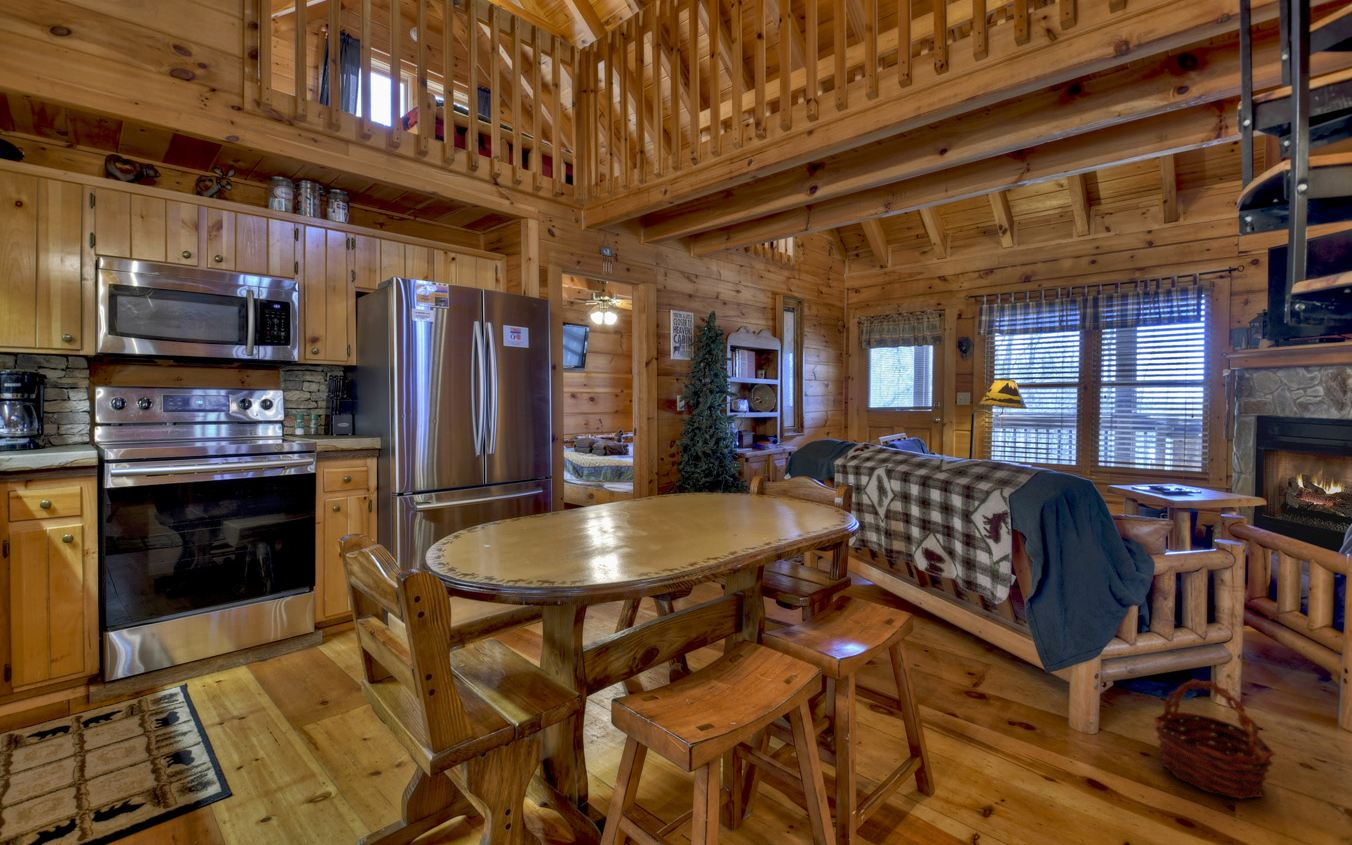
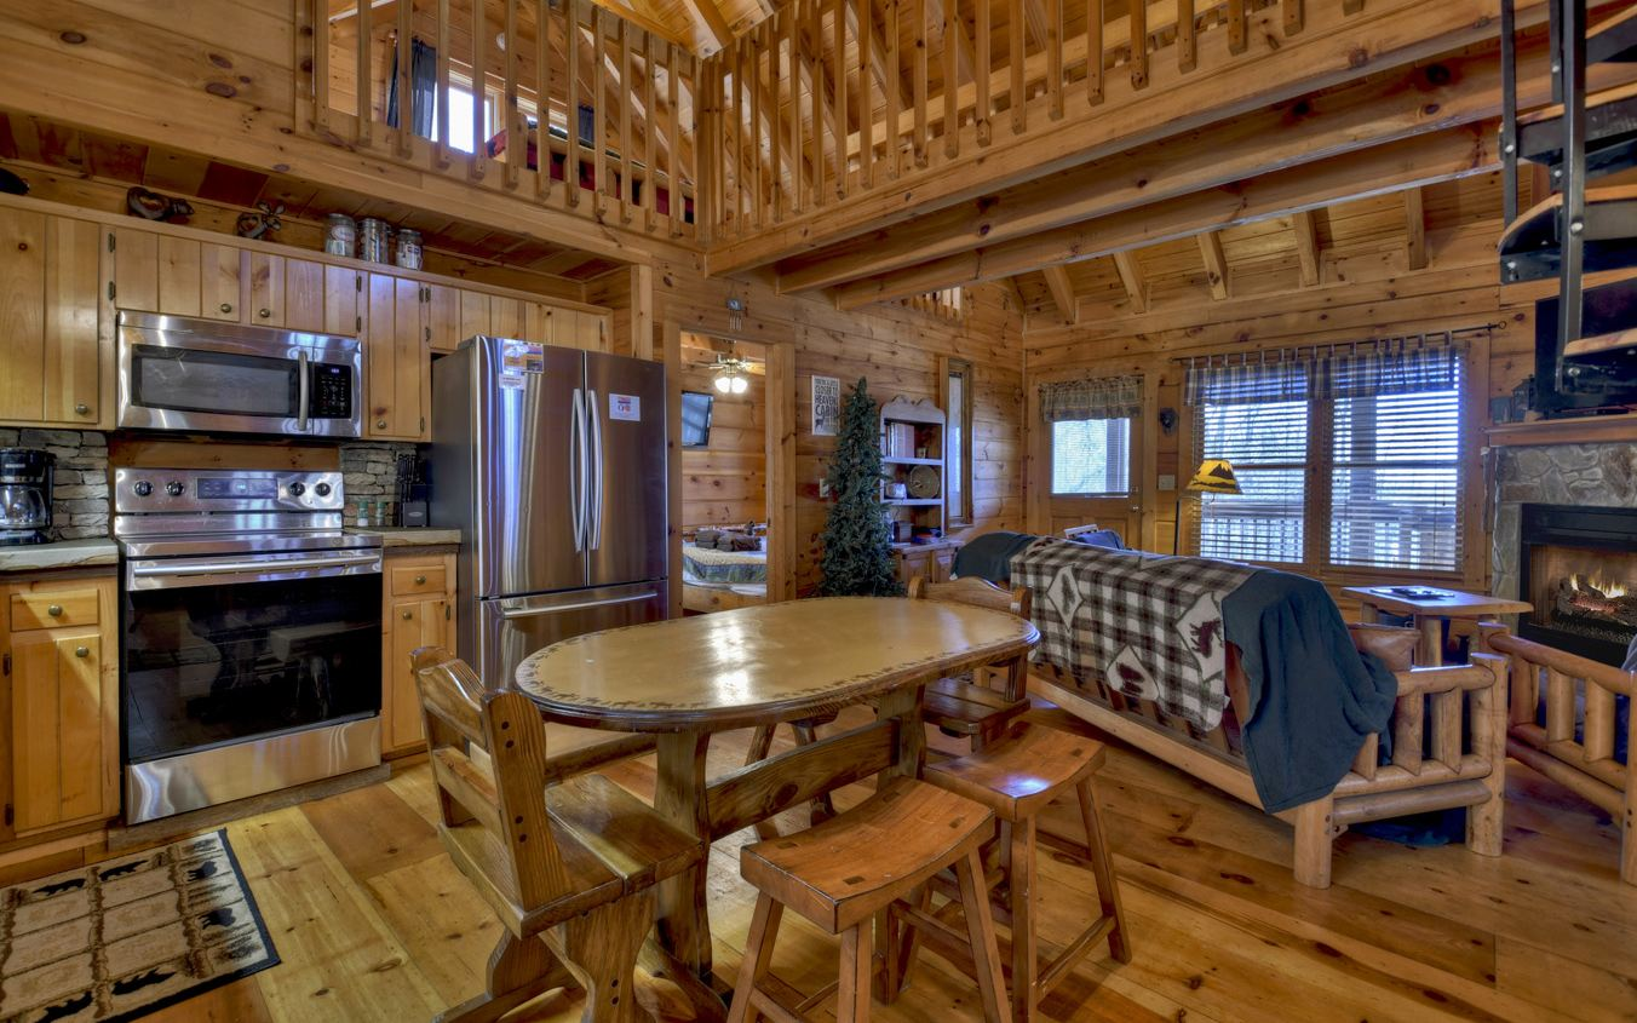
- basket (1211, 729)
